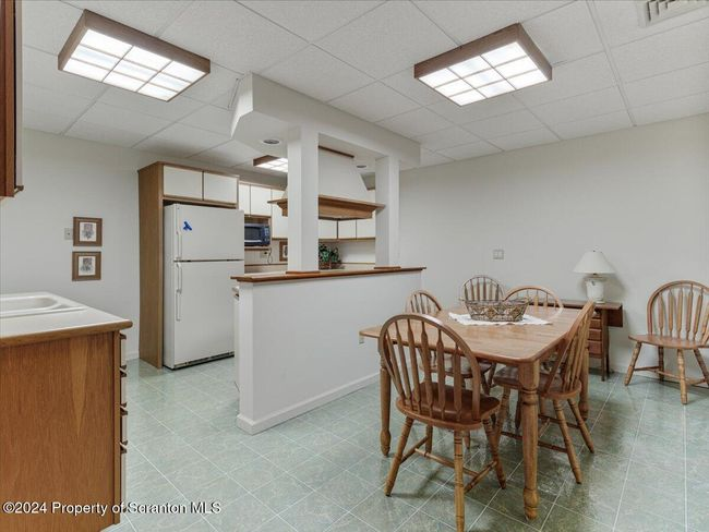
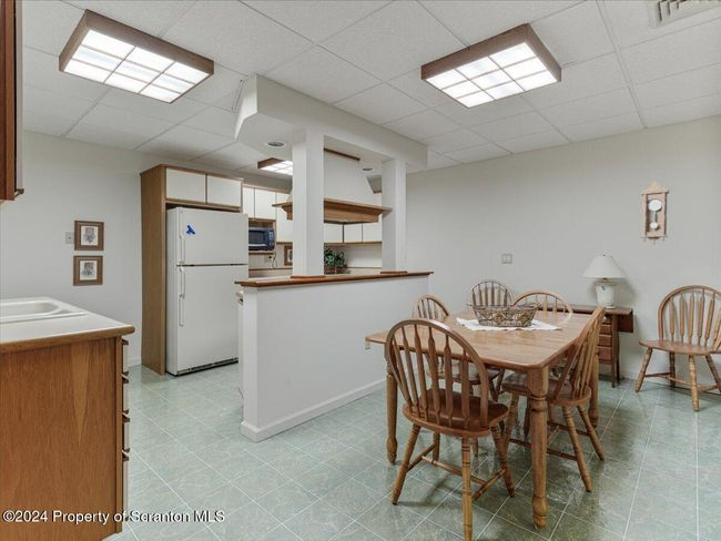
+ pendulum clock (654, 213)
